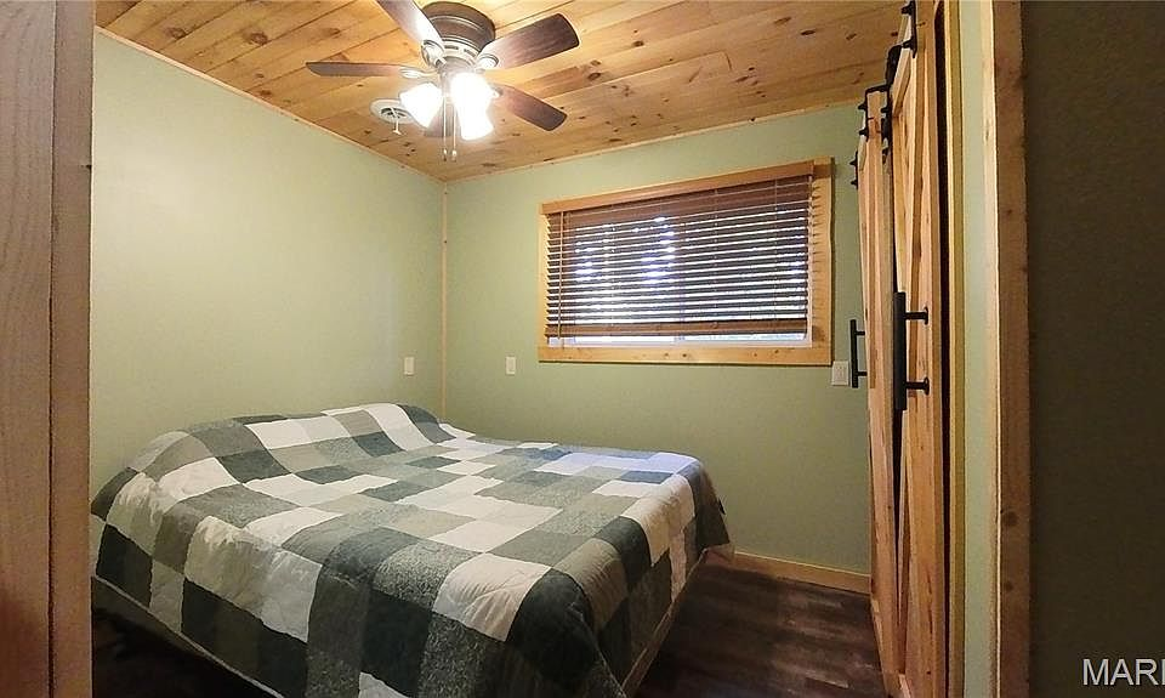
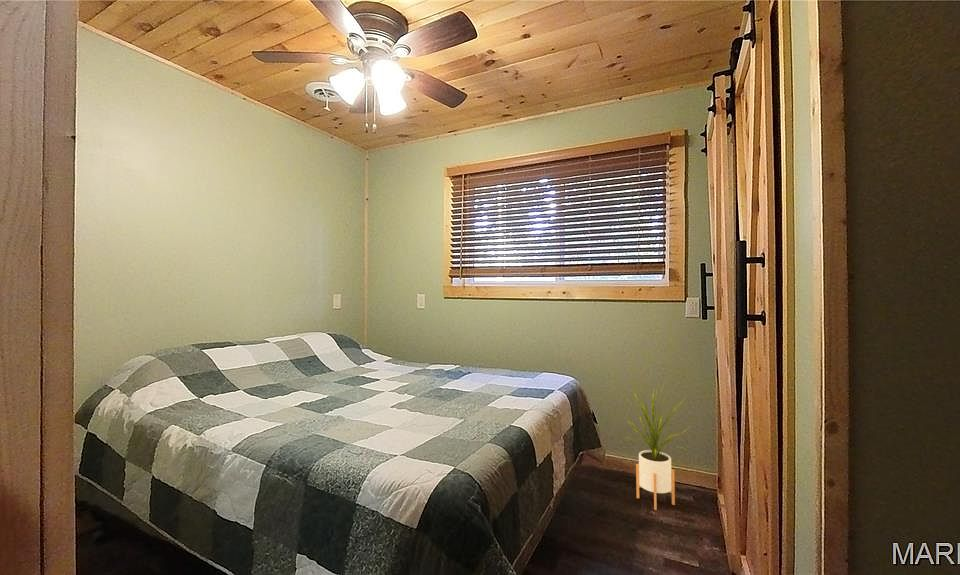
+ house plant (655, 441)
